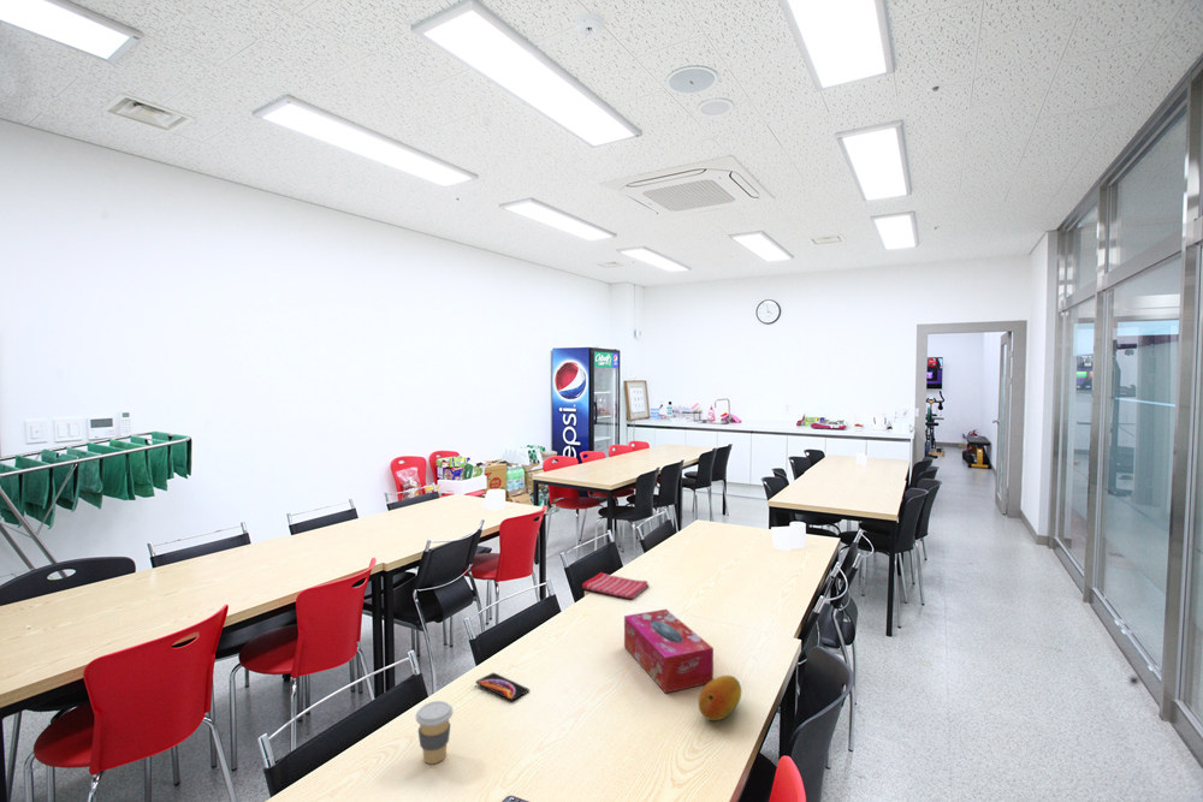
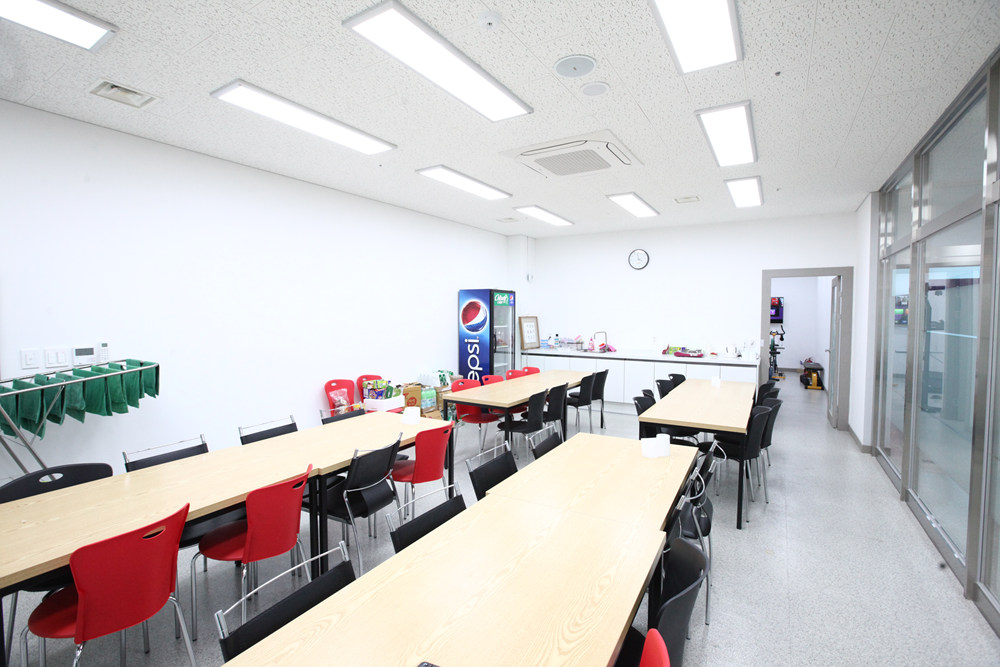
- fruit (722, 694)
- coffee cup (434, 732)
- smartphone (502, 685)
- dish towel (615, 584)
- tissue box (665, 647)
